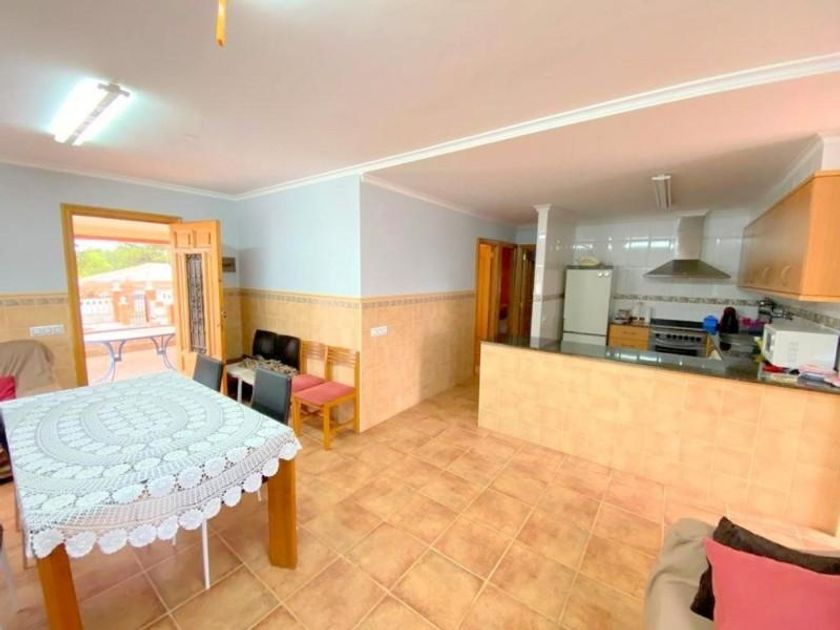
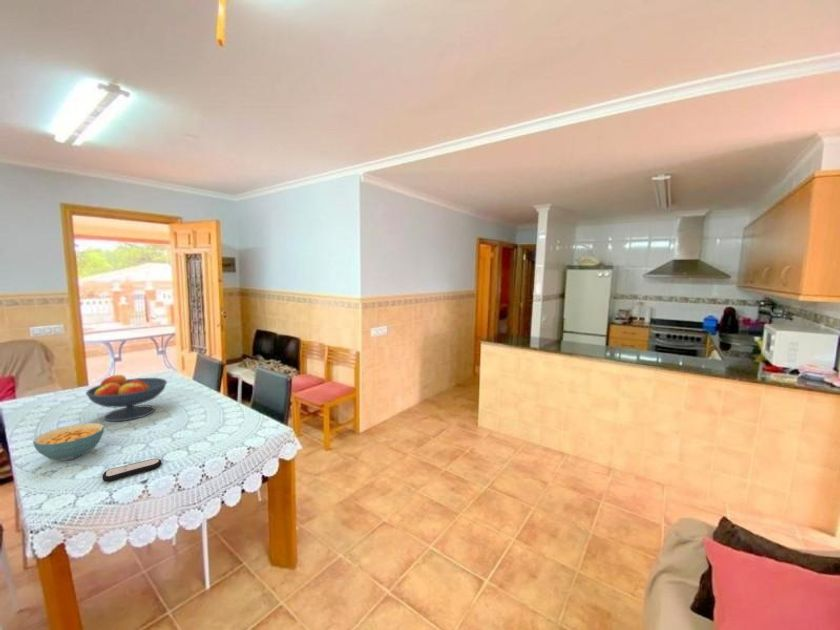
+ cereal bowl (71, 444)
+ fruit bowl (129, 395)
+ remote control (133, 468)
